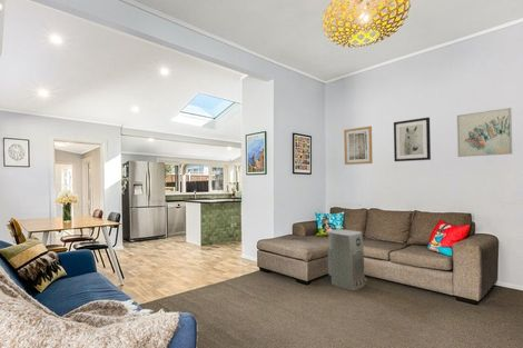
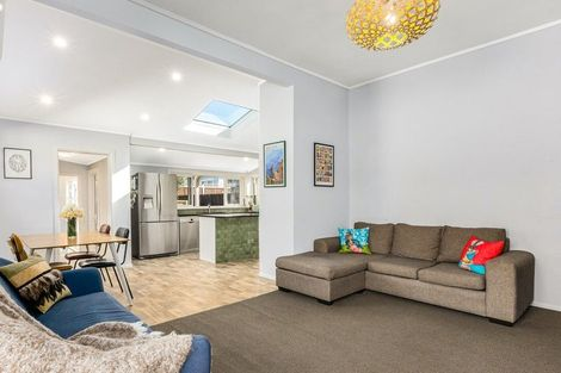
- wall art (357, 146)
- air purifier (345, 258)
- wall art (483, 133)
- wall art (411, 140)
